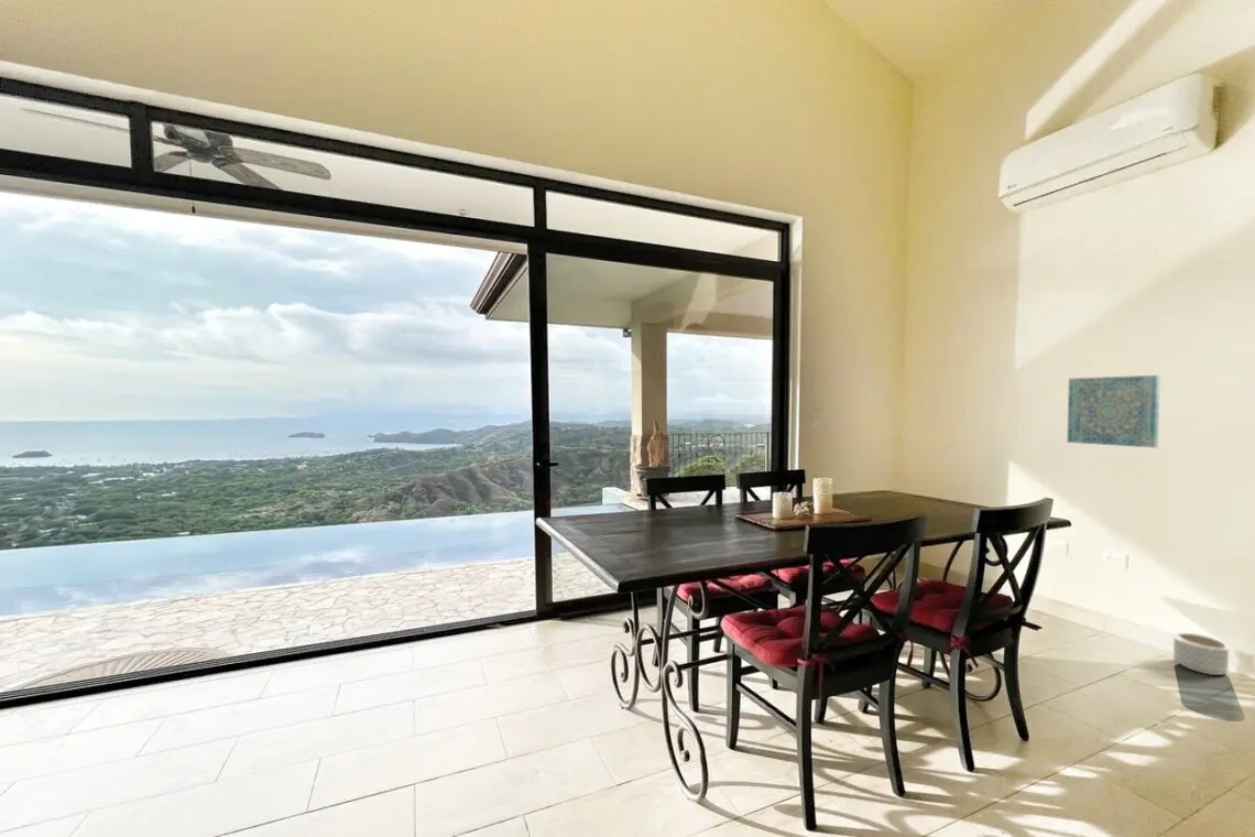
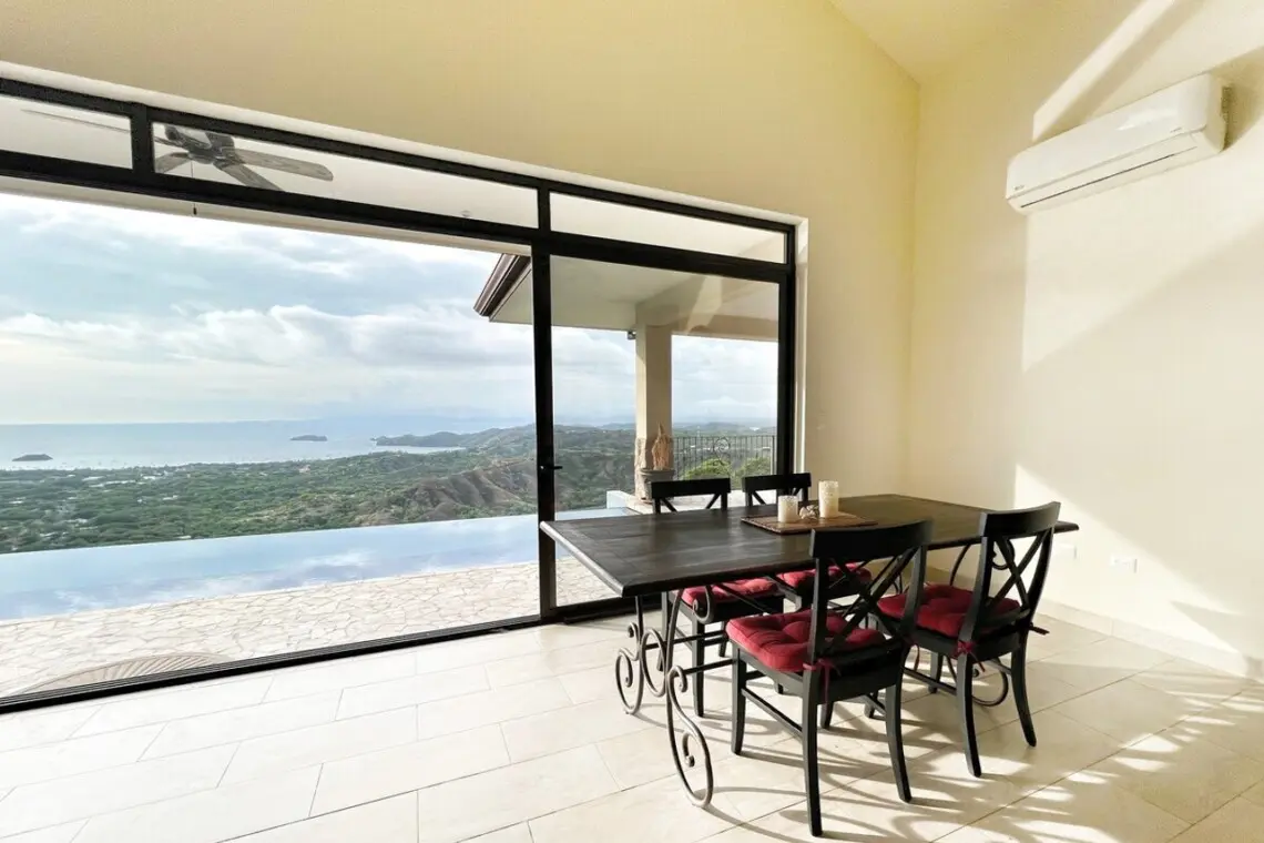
- wall art (1110, 411)
- planter (1200, 653)
